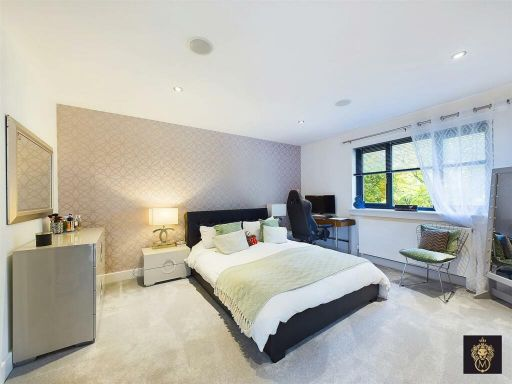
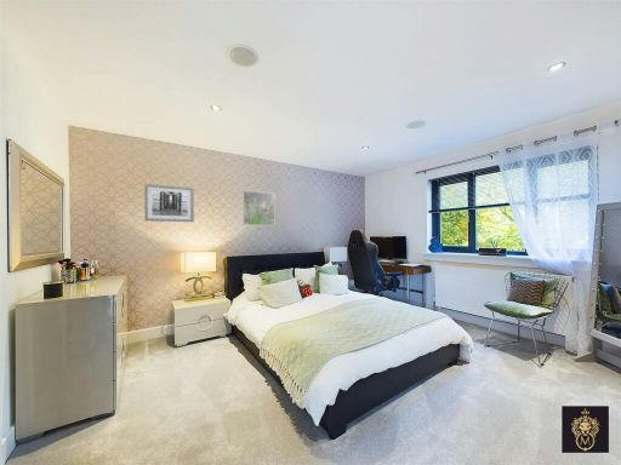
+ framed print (258, 208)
+ wall art (170, 203)
